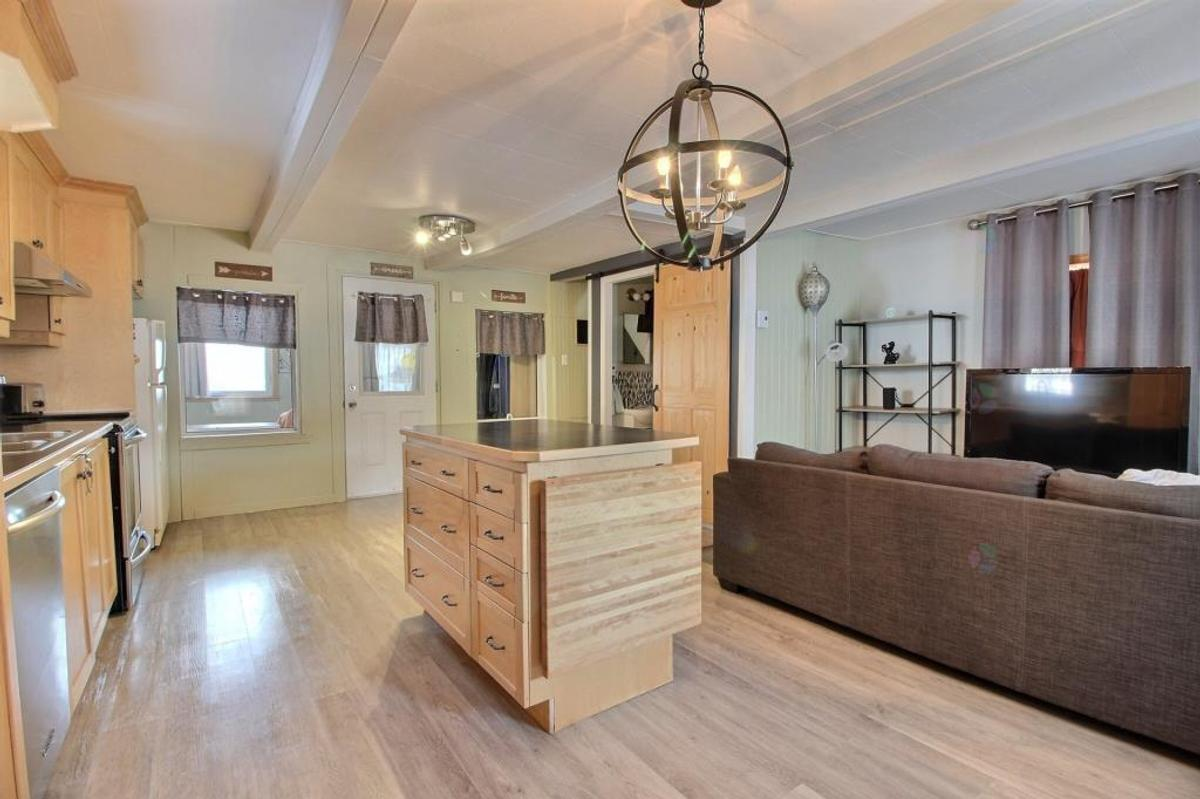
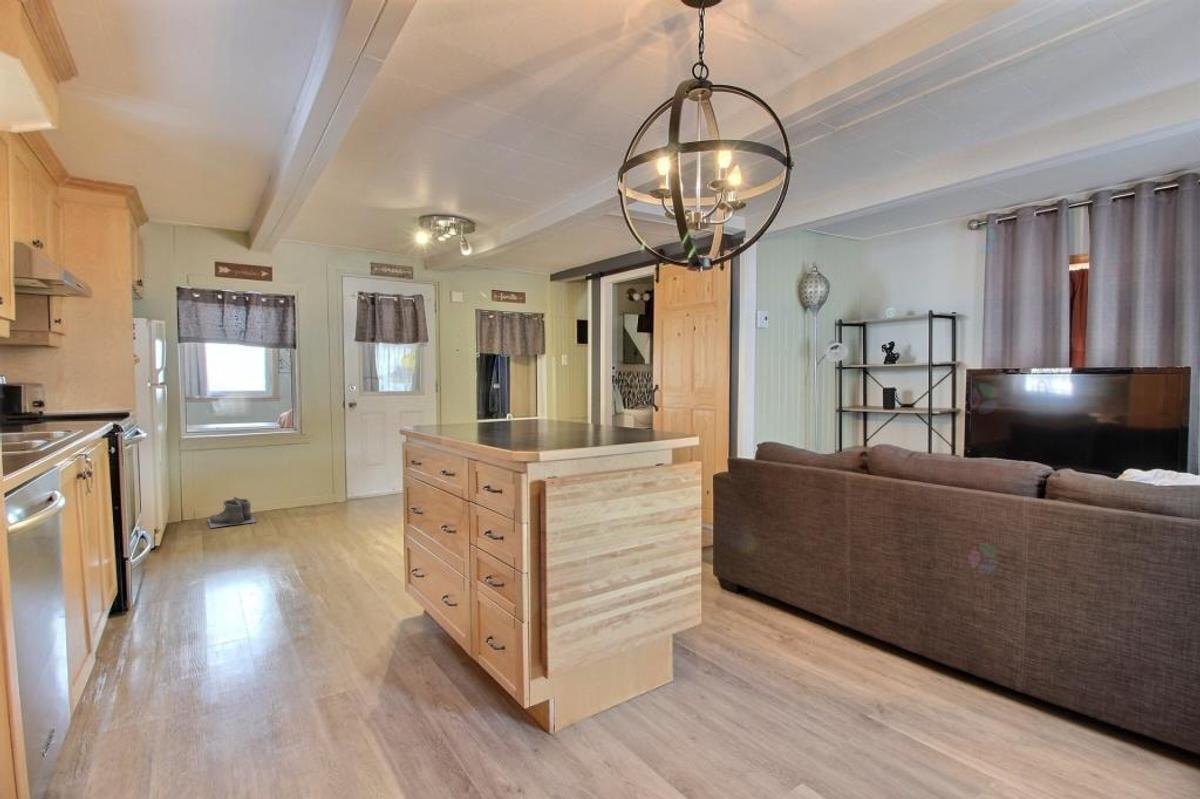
+ boots (231, 509)
